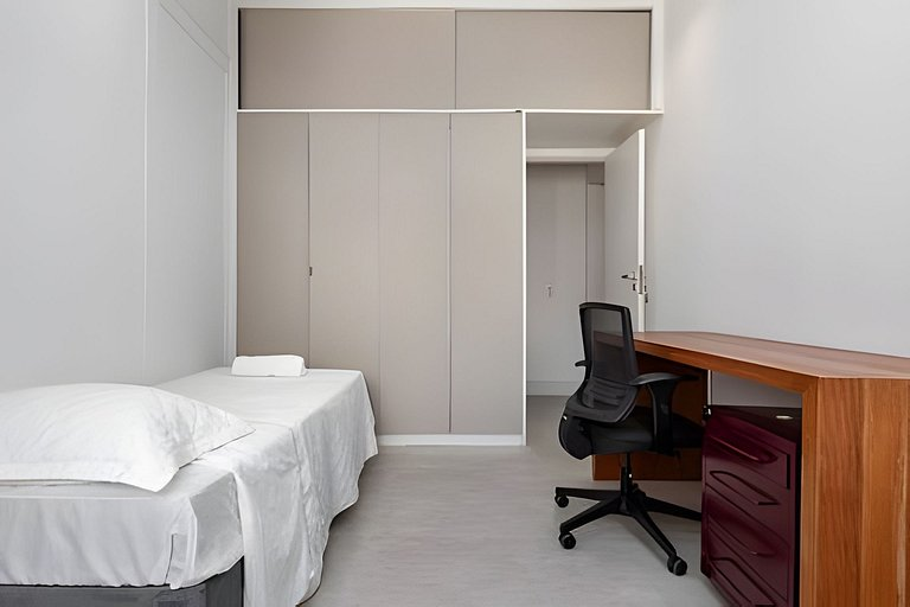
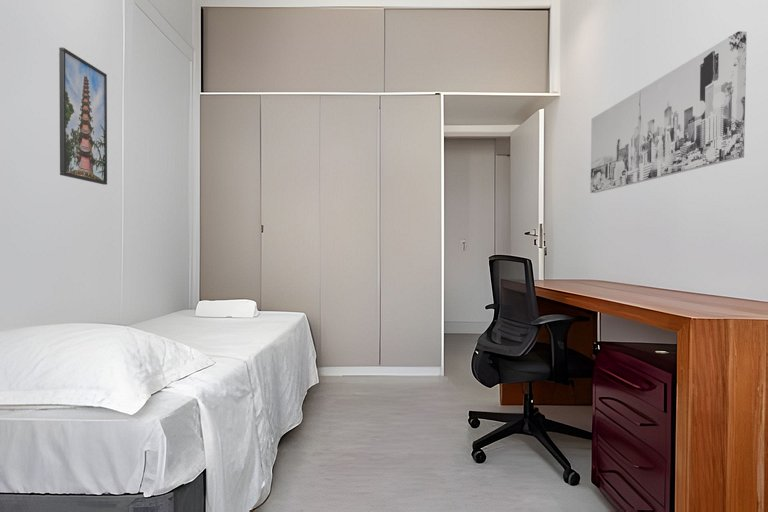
+ wall art (648, 133)
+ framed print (85, 121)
